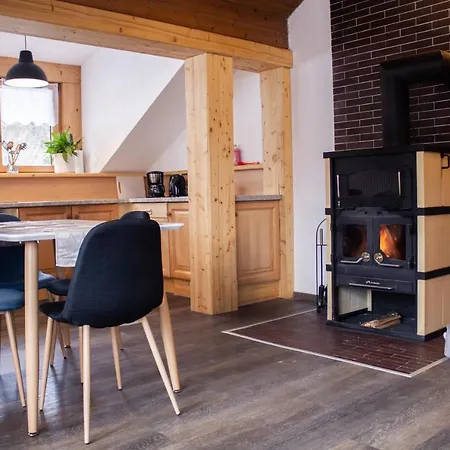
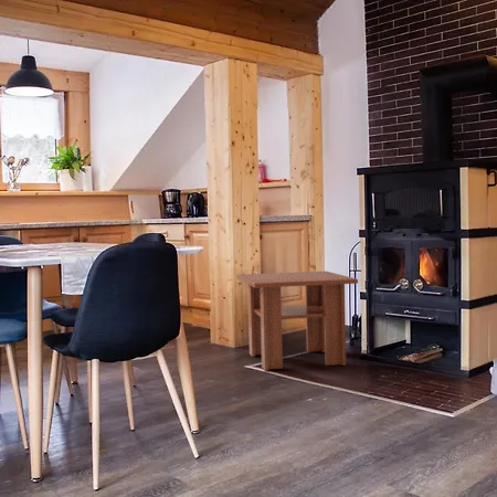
+ coffee table (294, 317)
